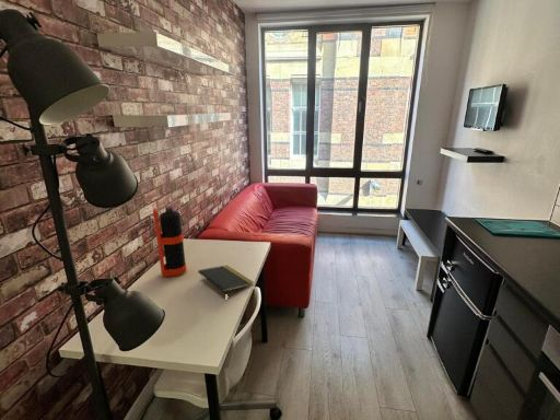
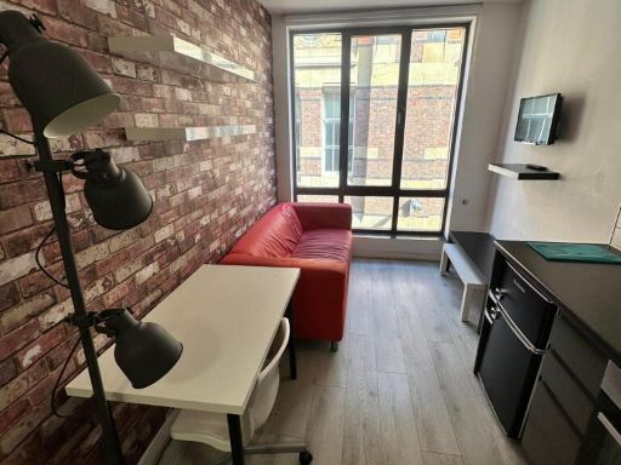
- bottle (171, 241)
- notepad (225, 277)
